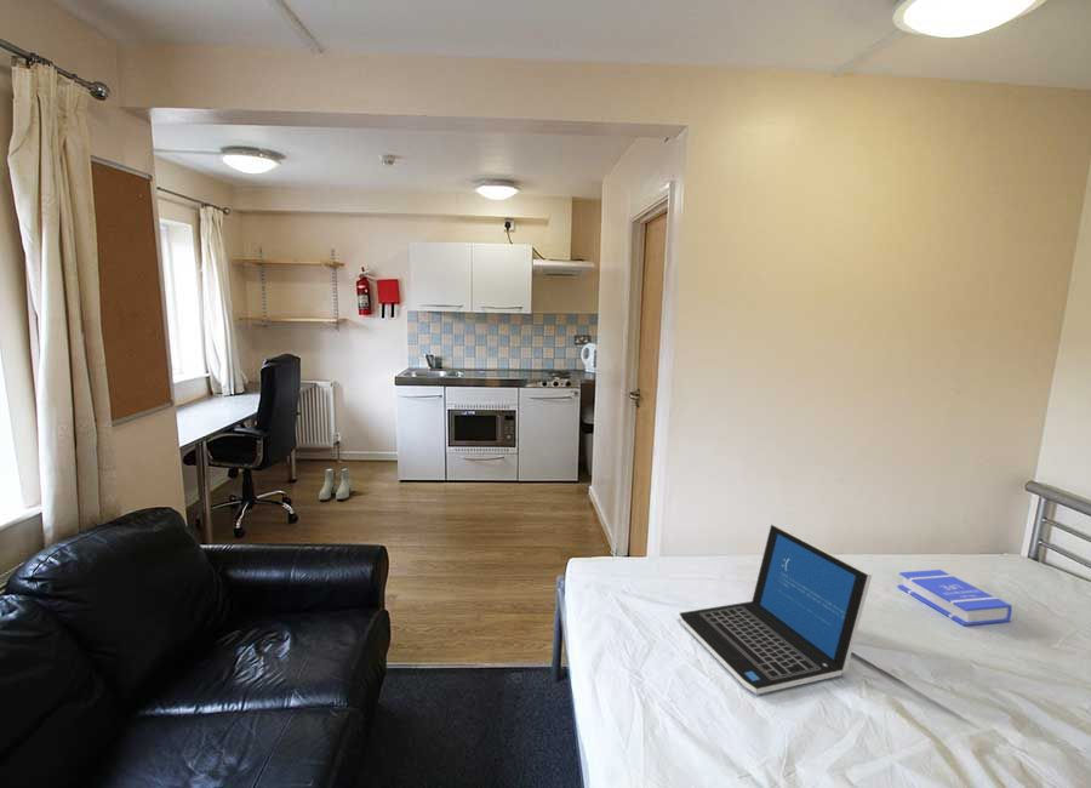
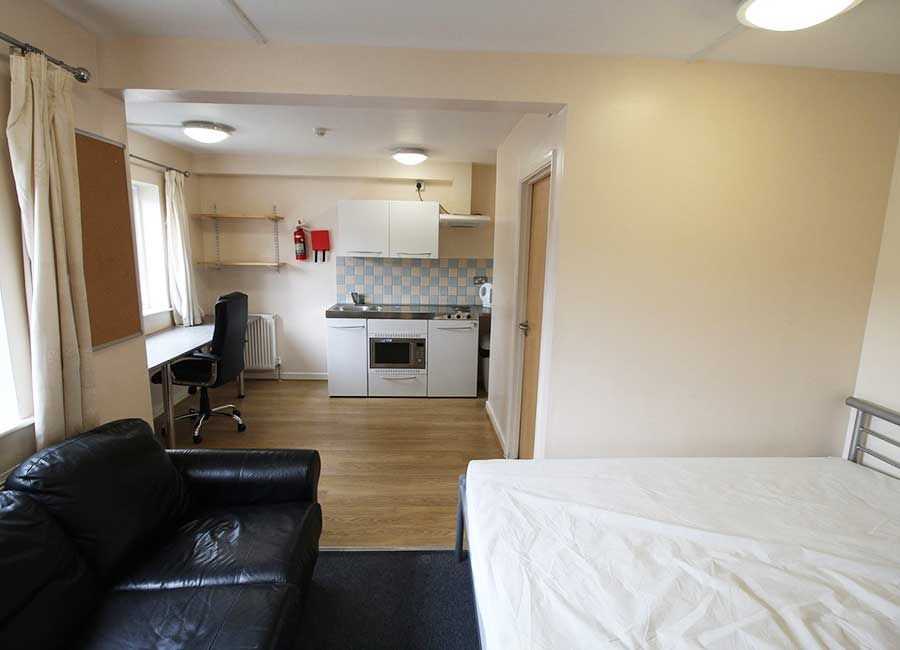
- laptop (765, 598)
- book (952, 595)
- boots (335, 482)
